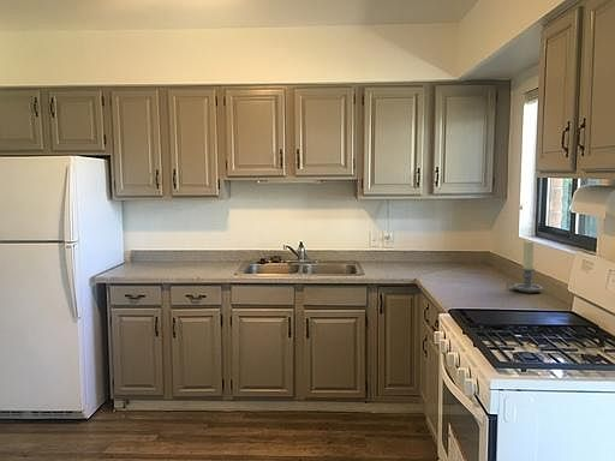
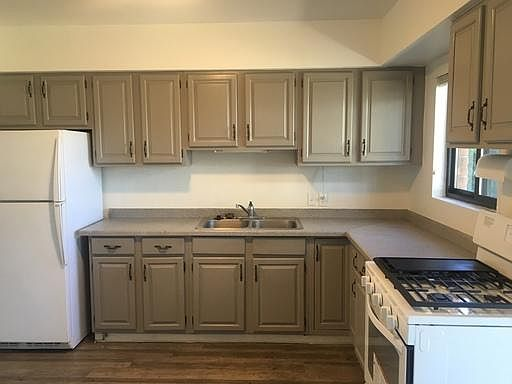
- candle holder (525, 265)
